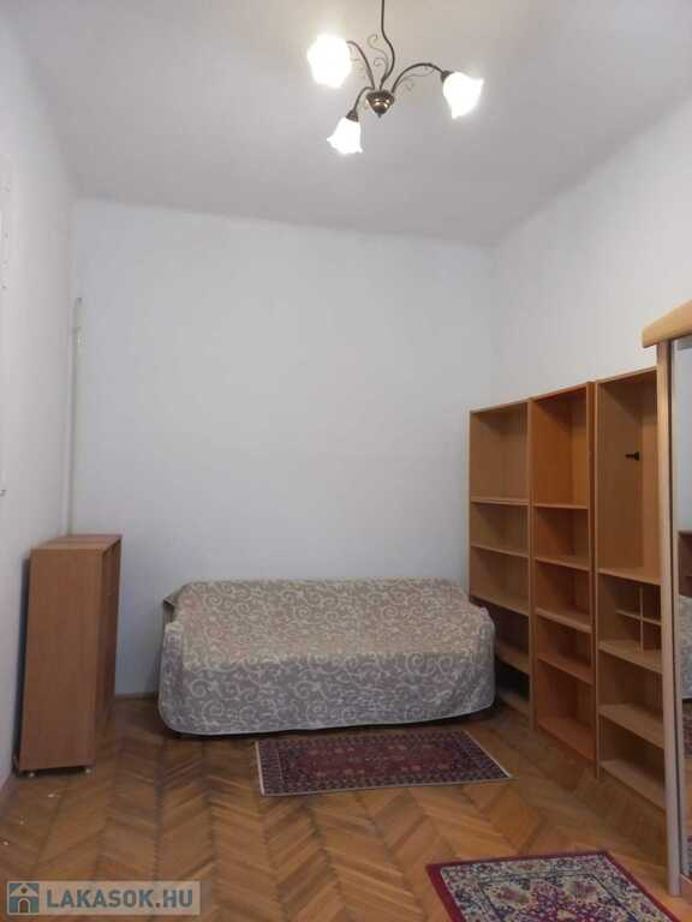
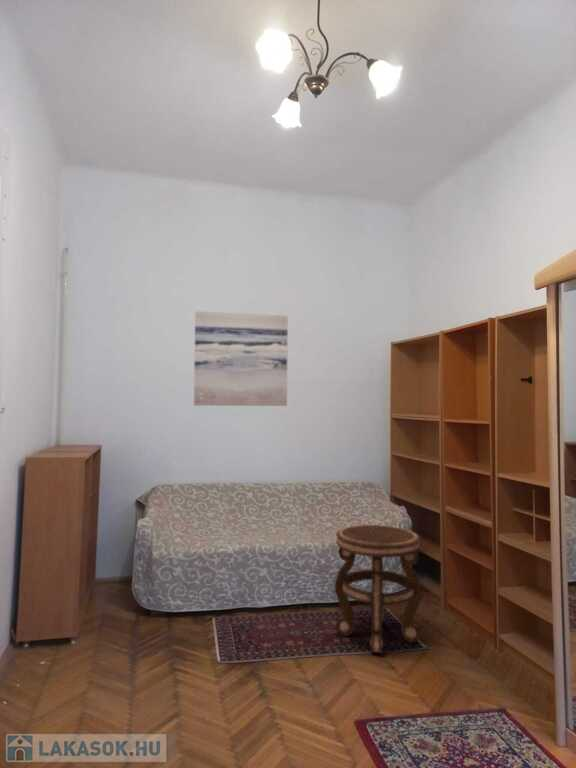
+ wall art (241, 359)
+ side table (377, 585)
